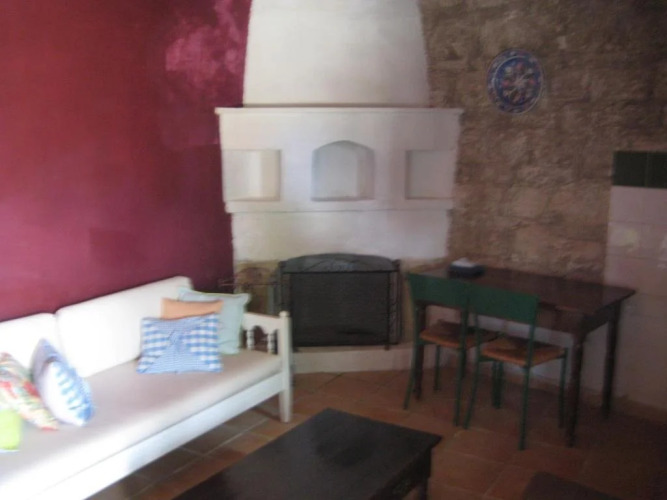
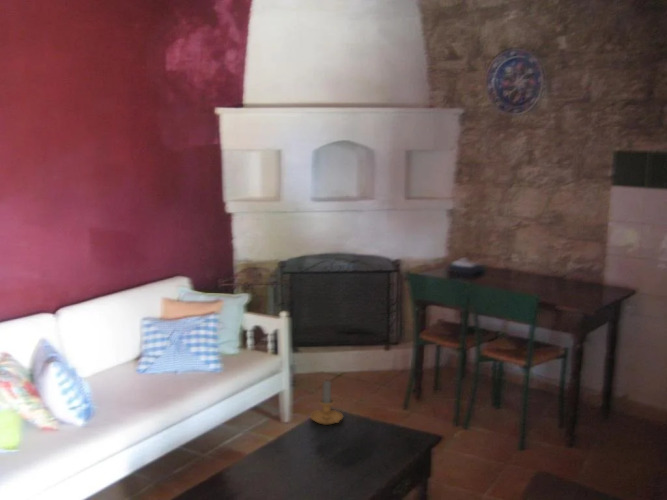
+ candle (328, 401)
